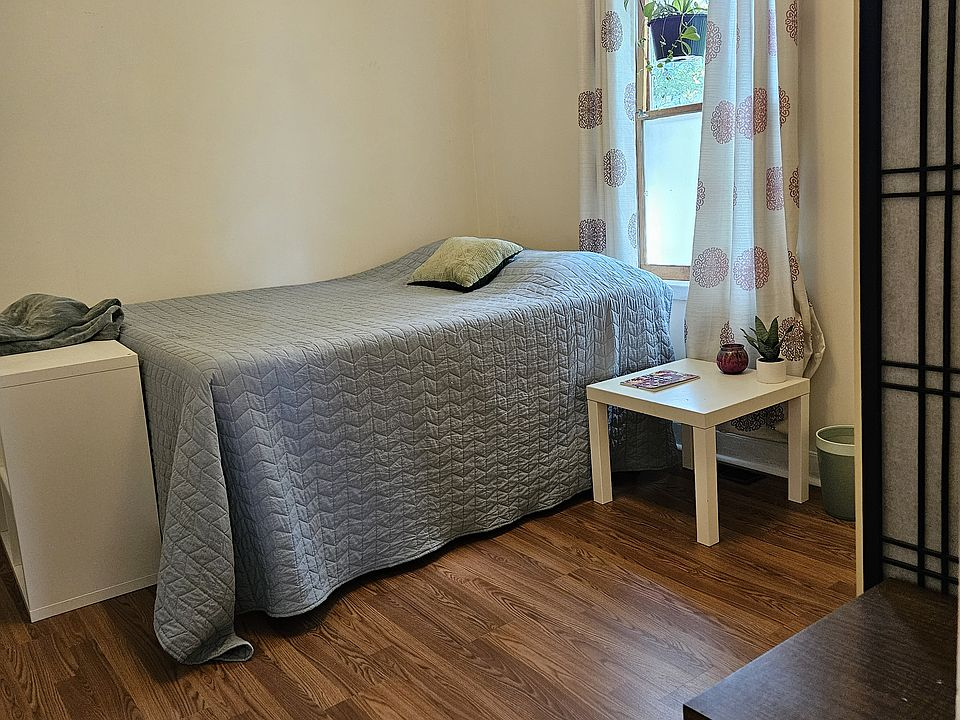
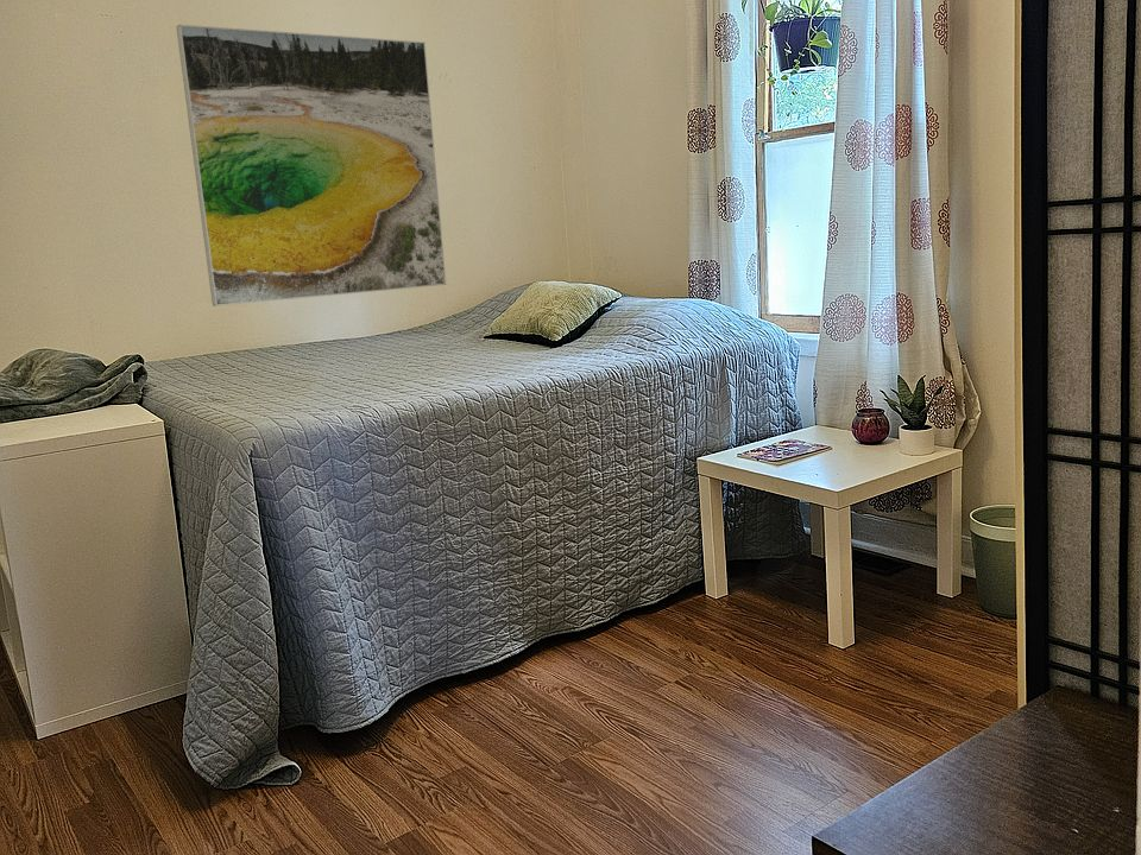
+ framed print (323, 167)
